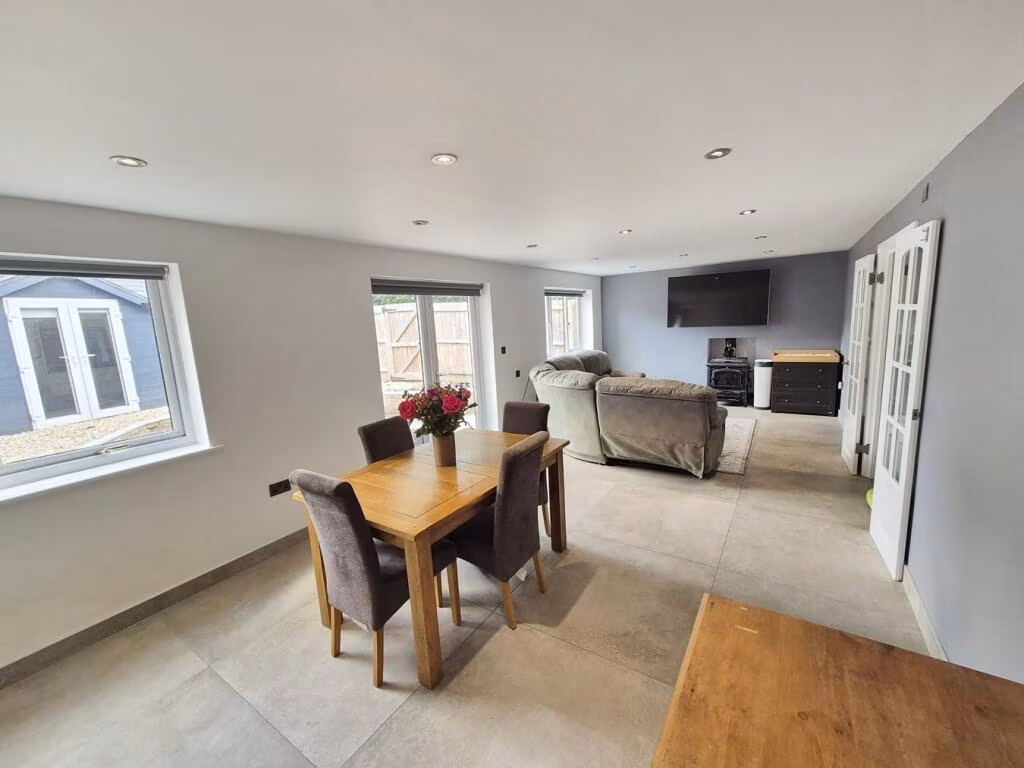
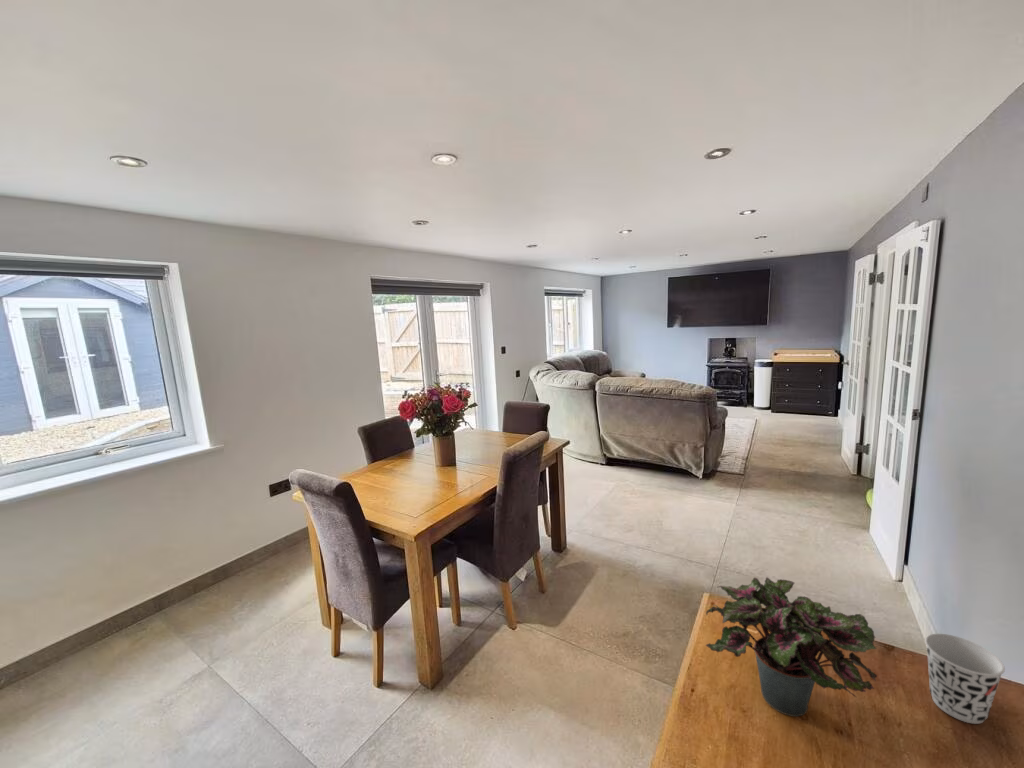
+ cup (960, 680)
+ potted plant (783, 648)
